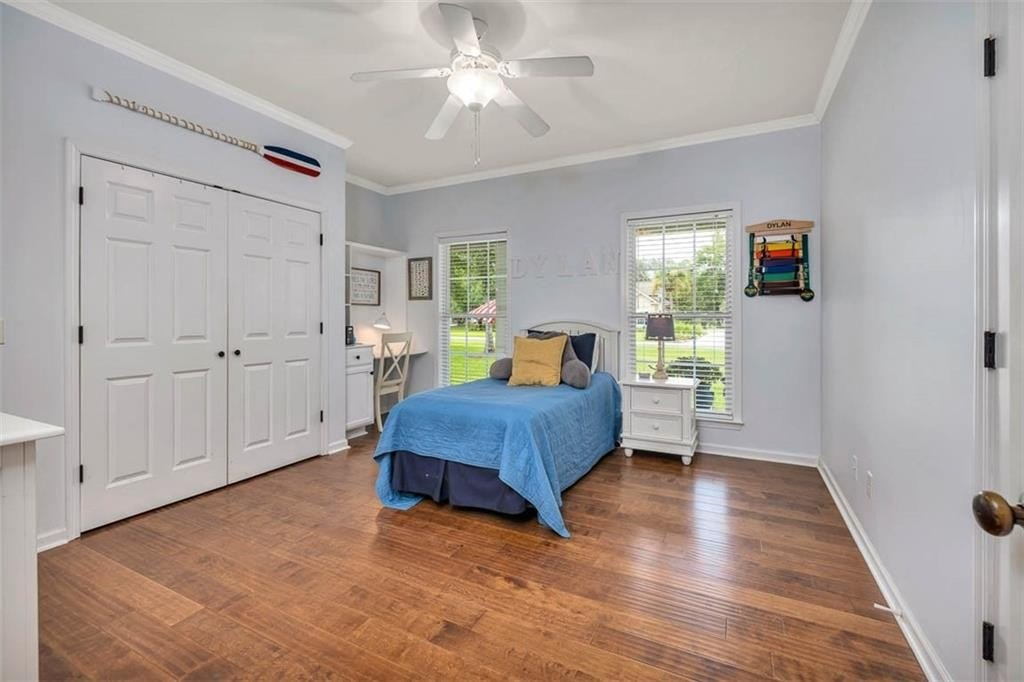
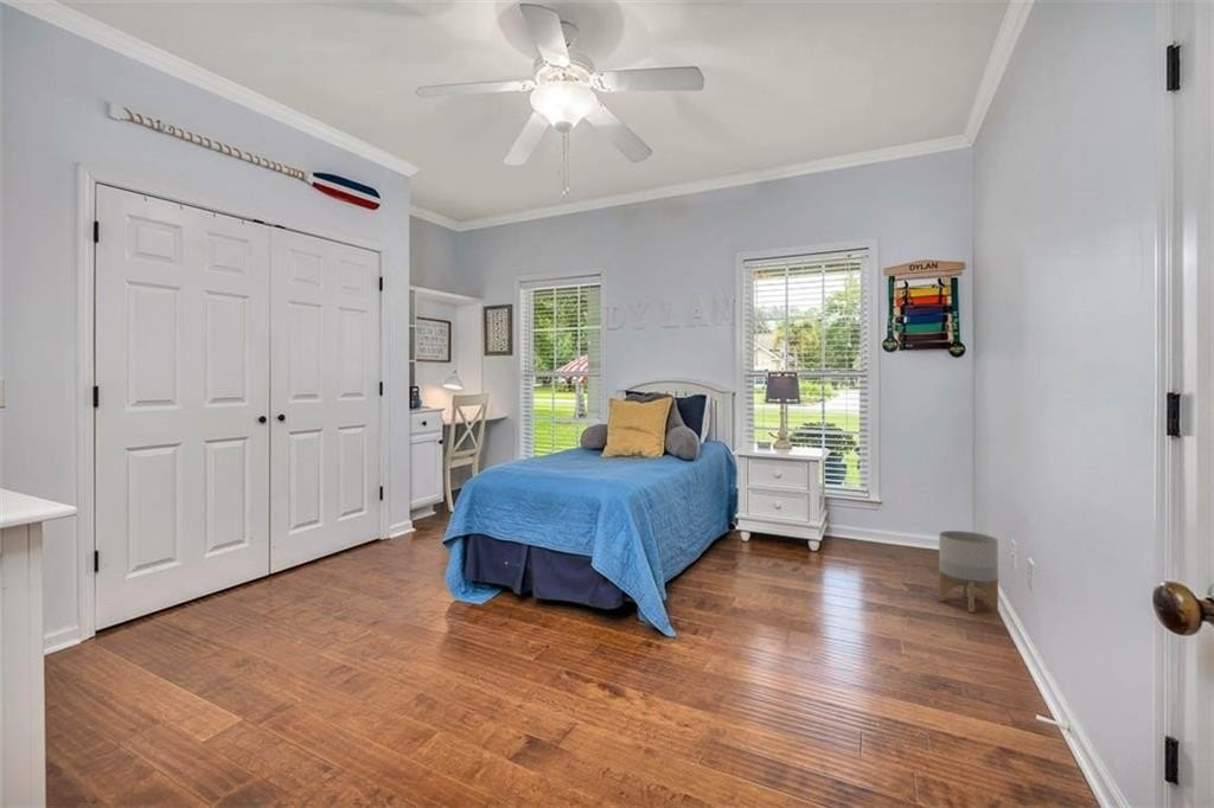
+ planter (967, 570)
